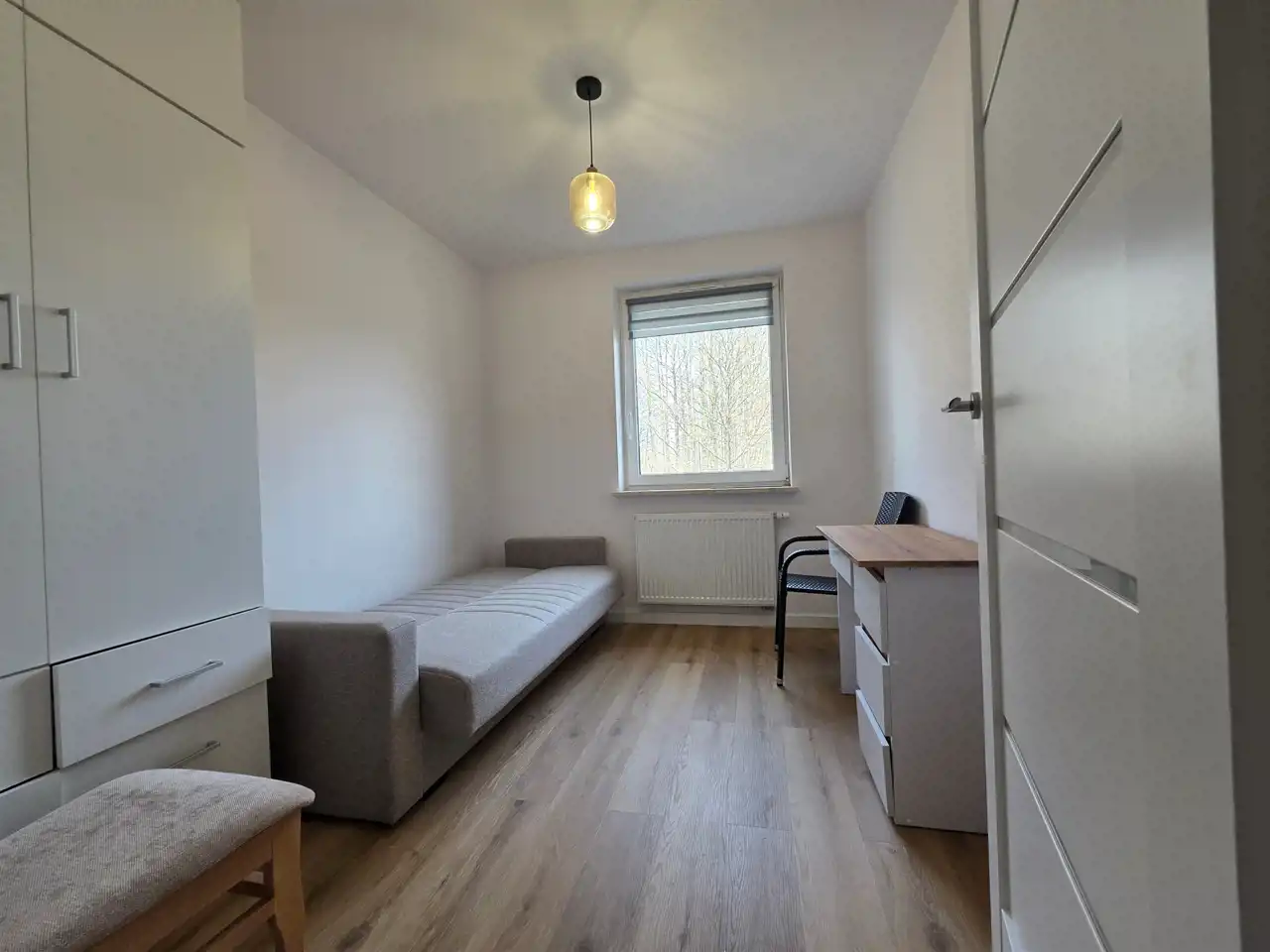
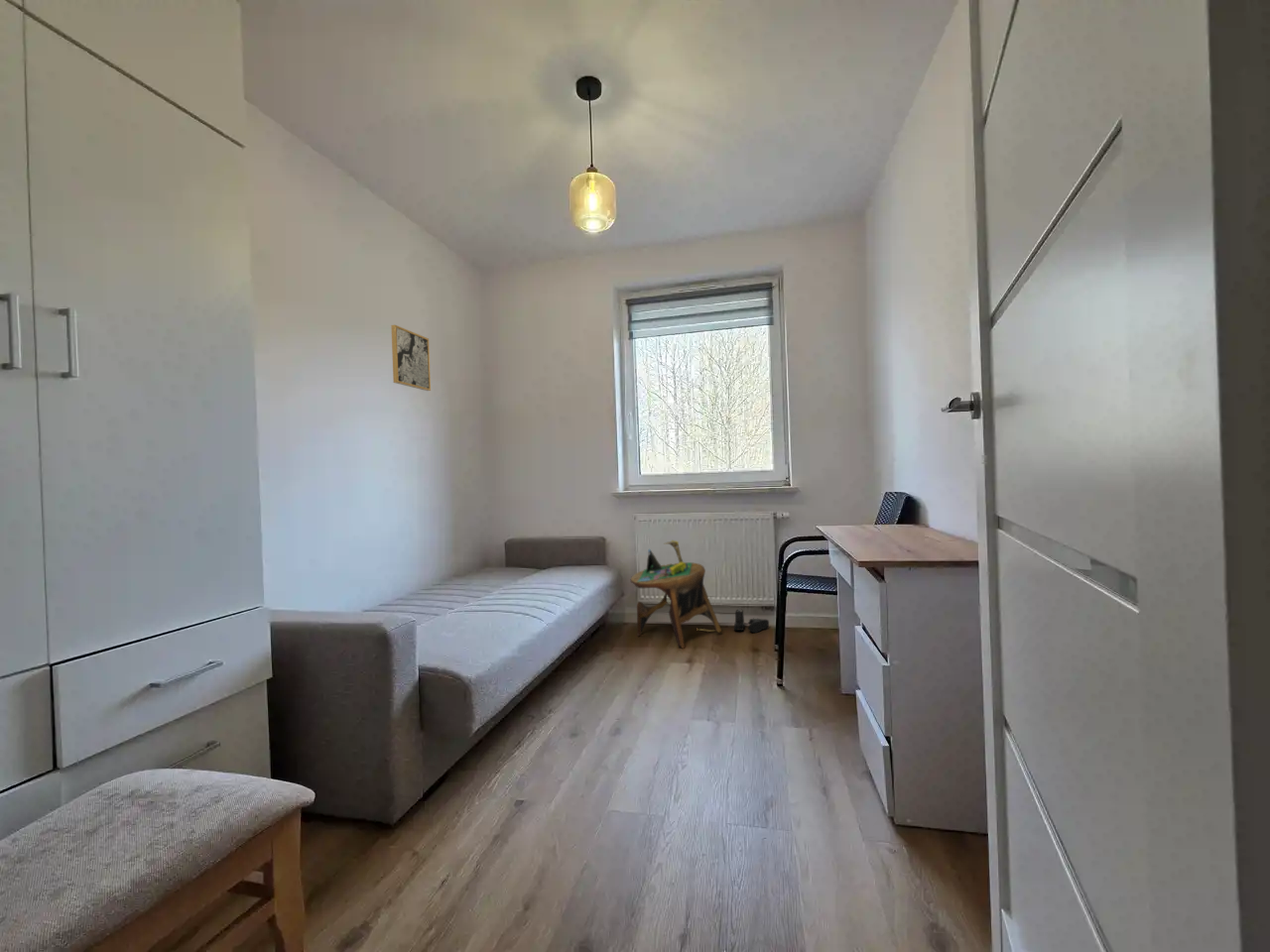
+ wall art (412, 359)
+ boots (751, 619)
+ side table (675, 588)
